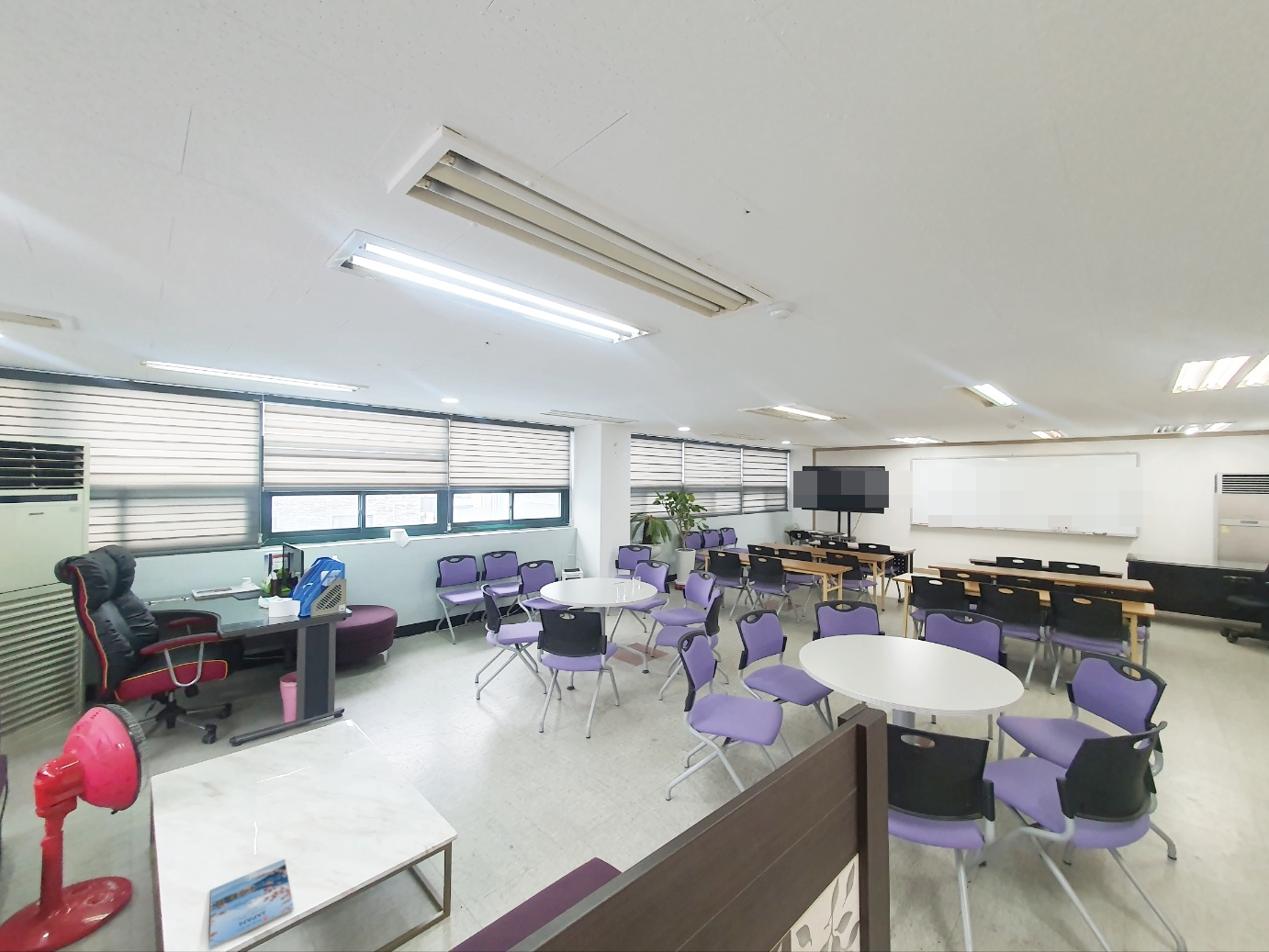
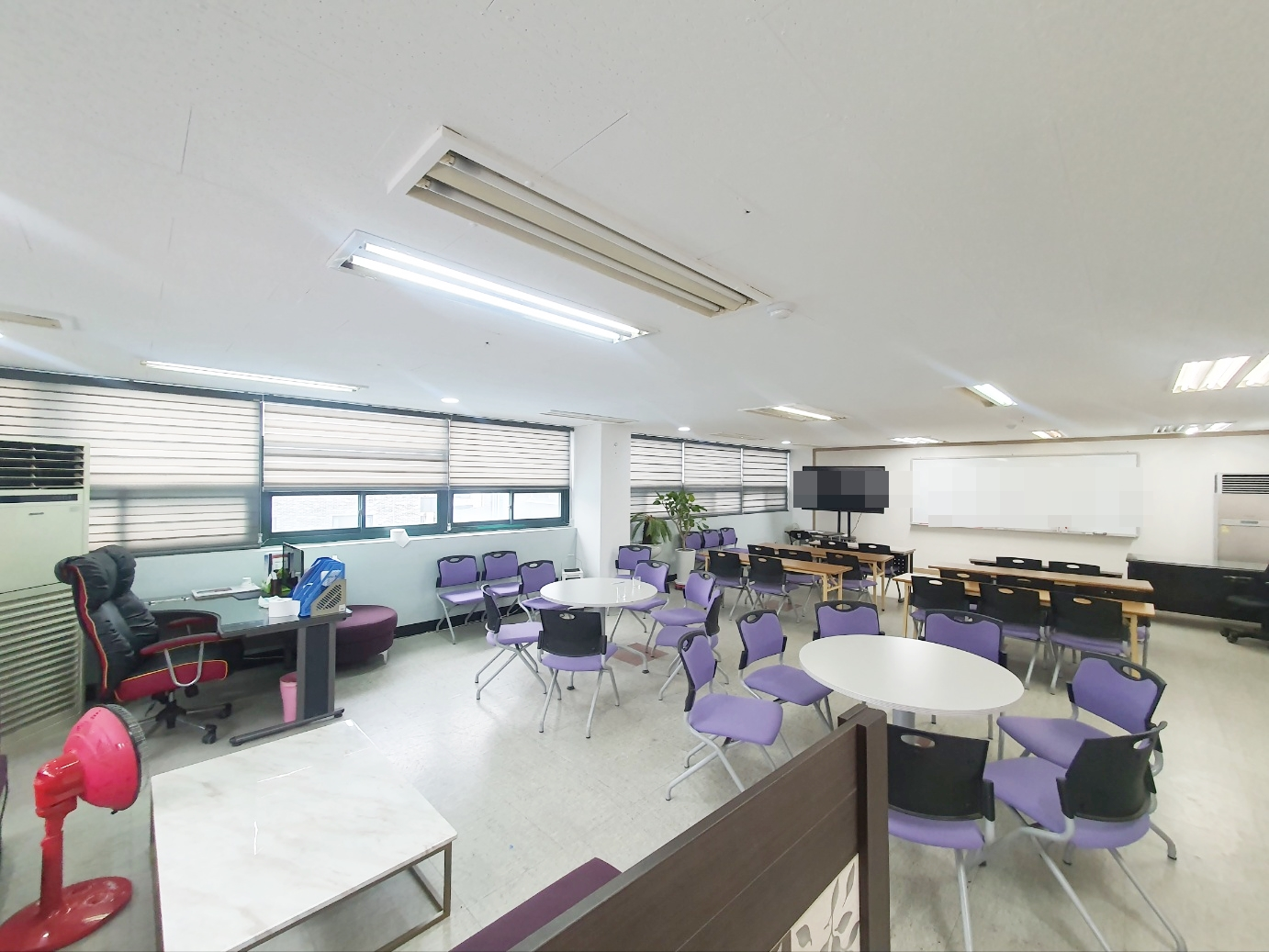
- magazine (251, 899)
